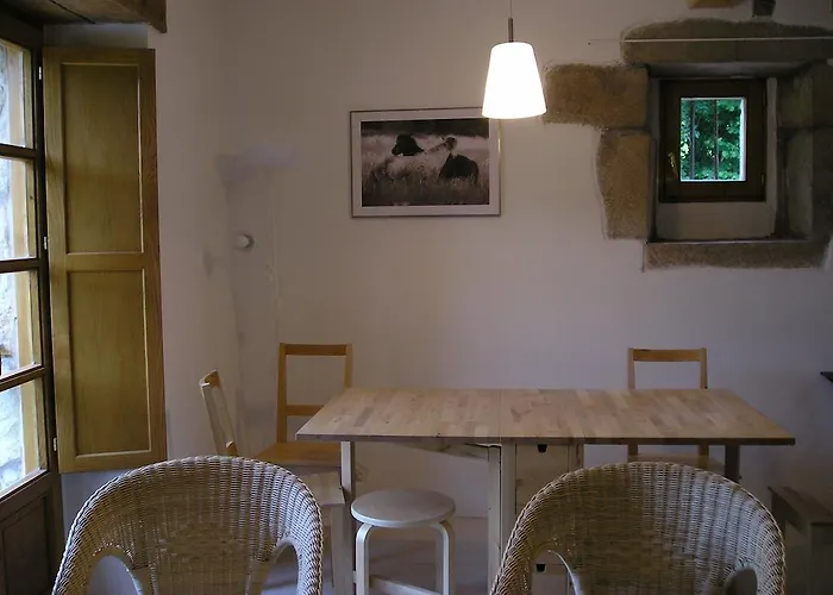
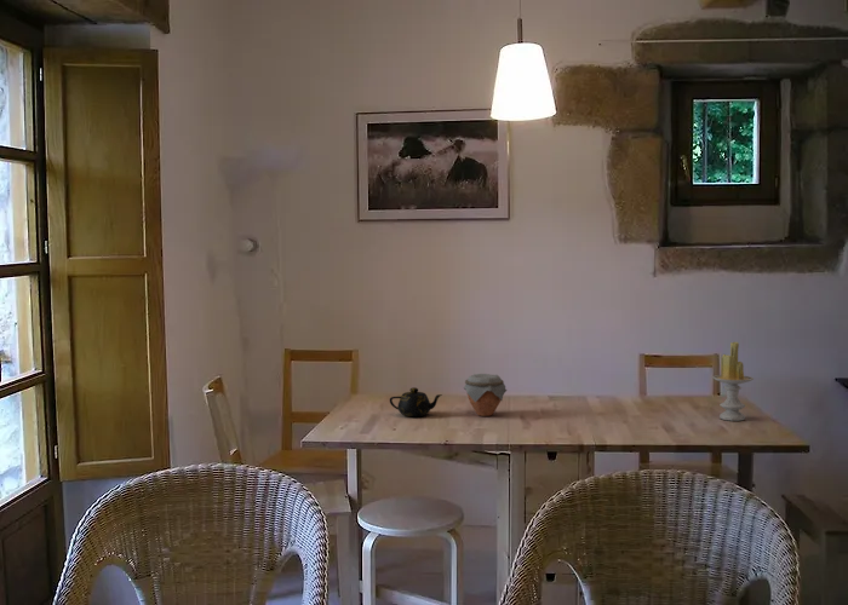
+ jar (485, 394)
+ candle (732, 380)
+ teapot (416, 401)
